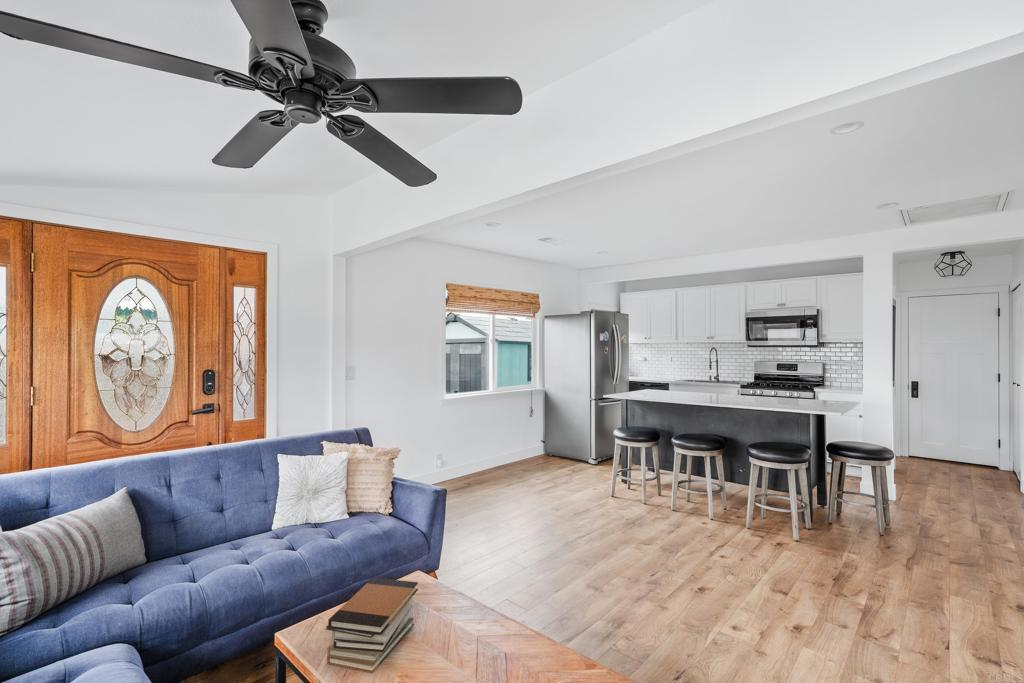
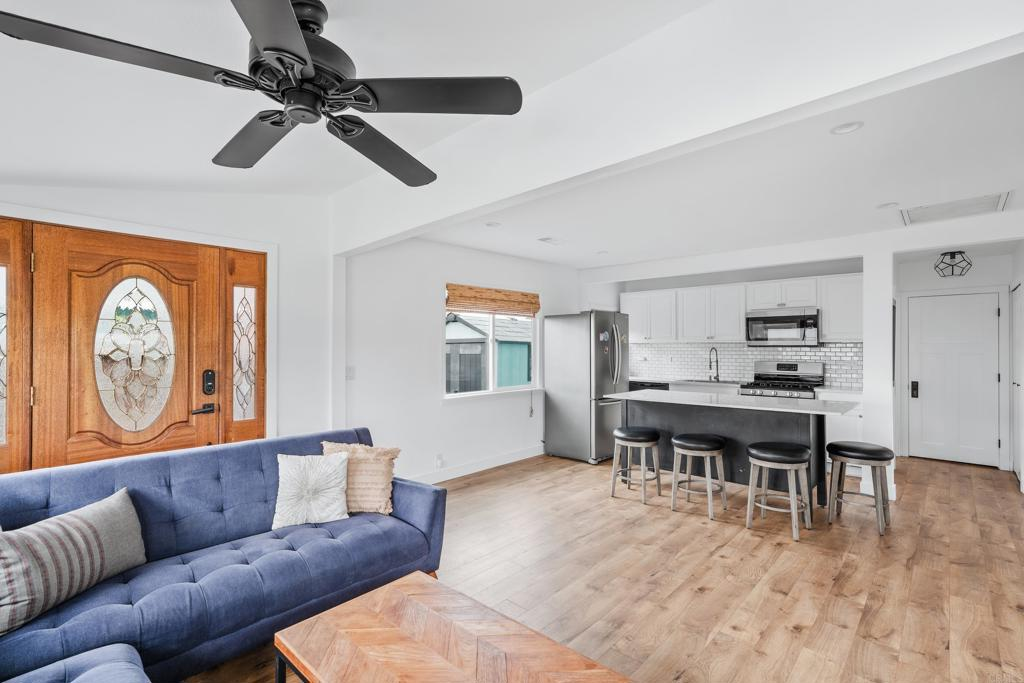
- book stack (375, 620)
